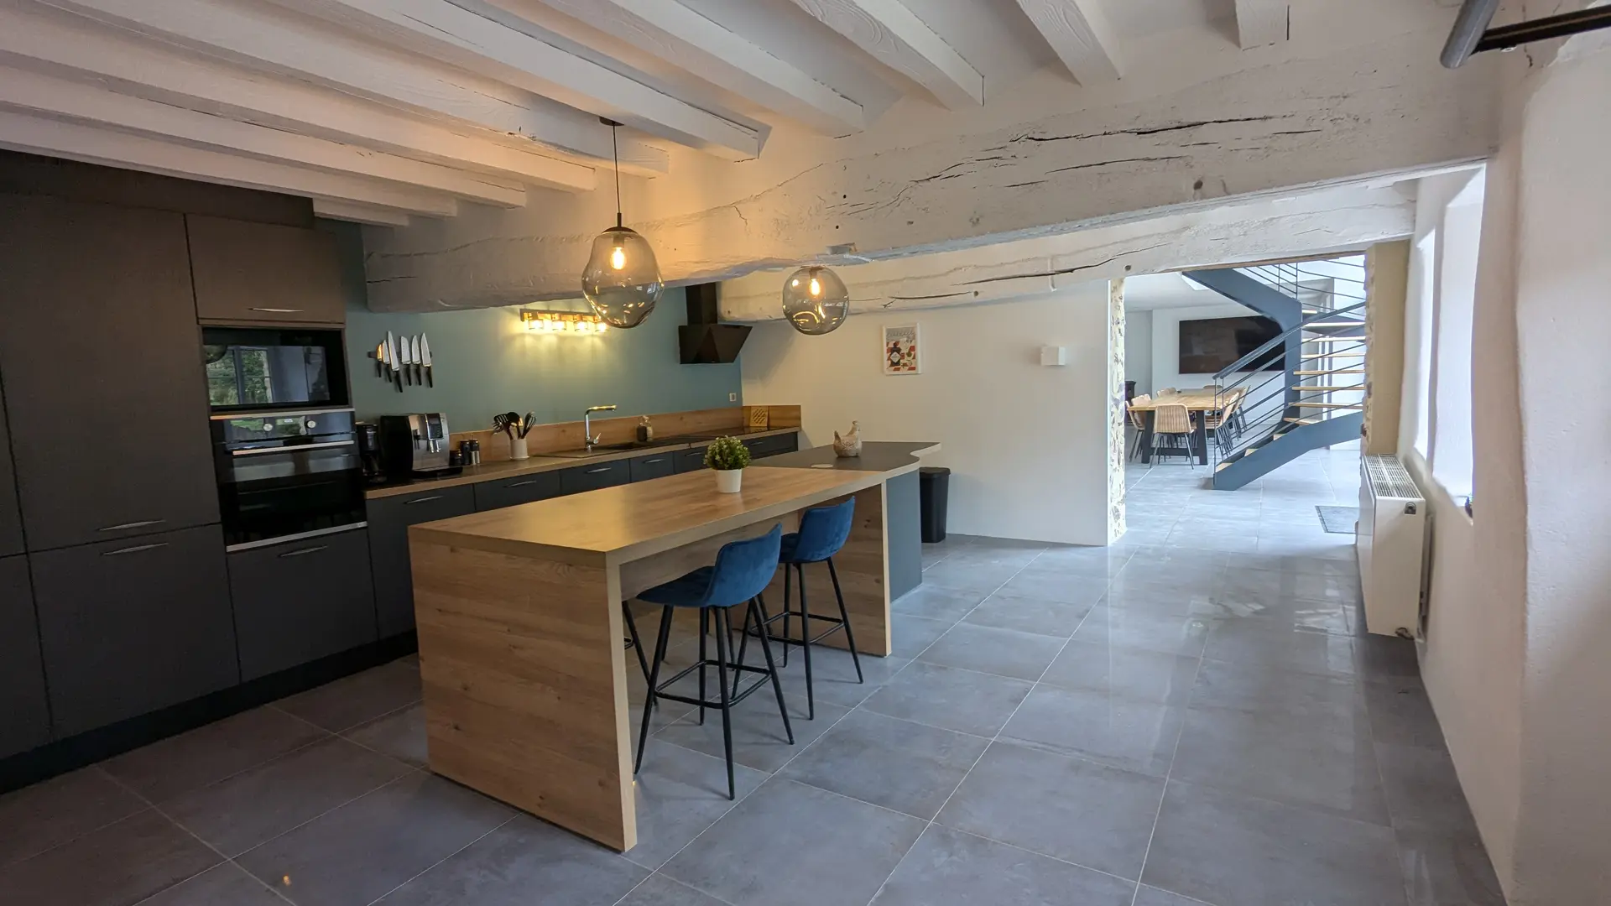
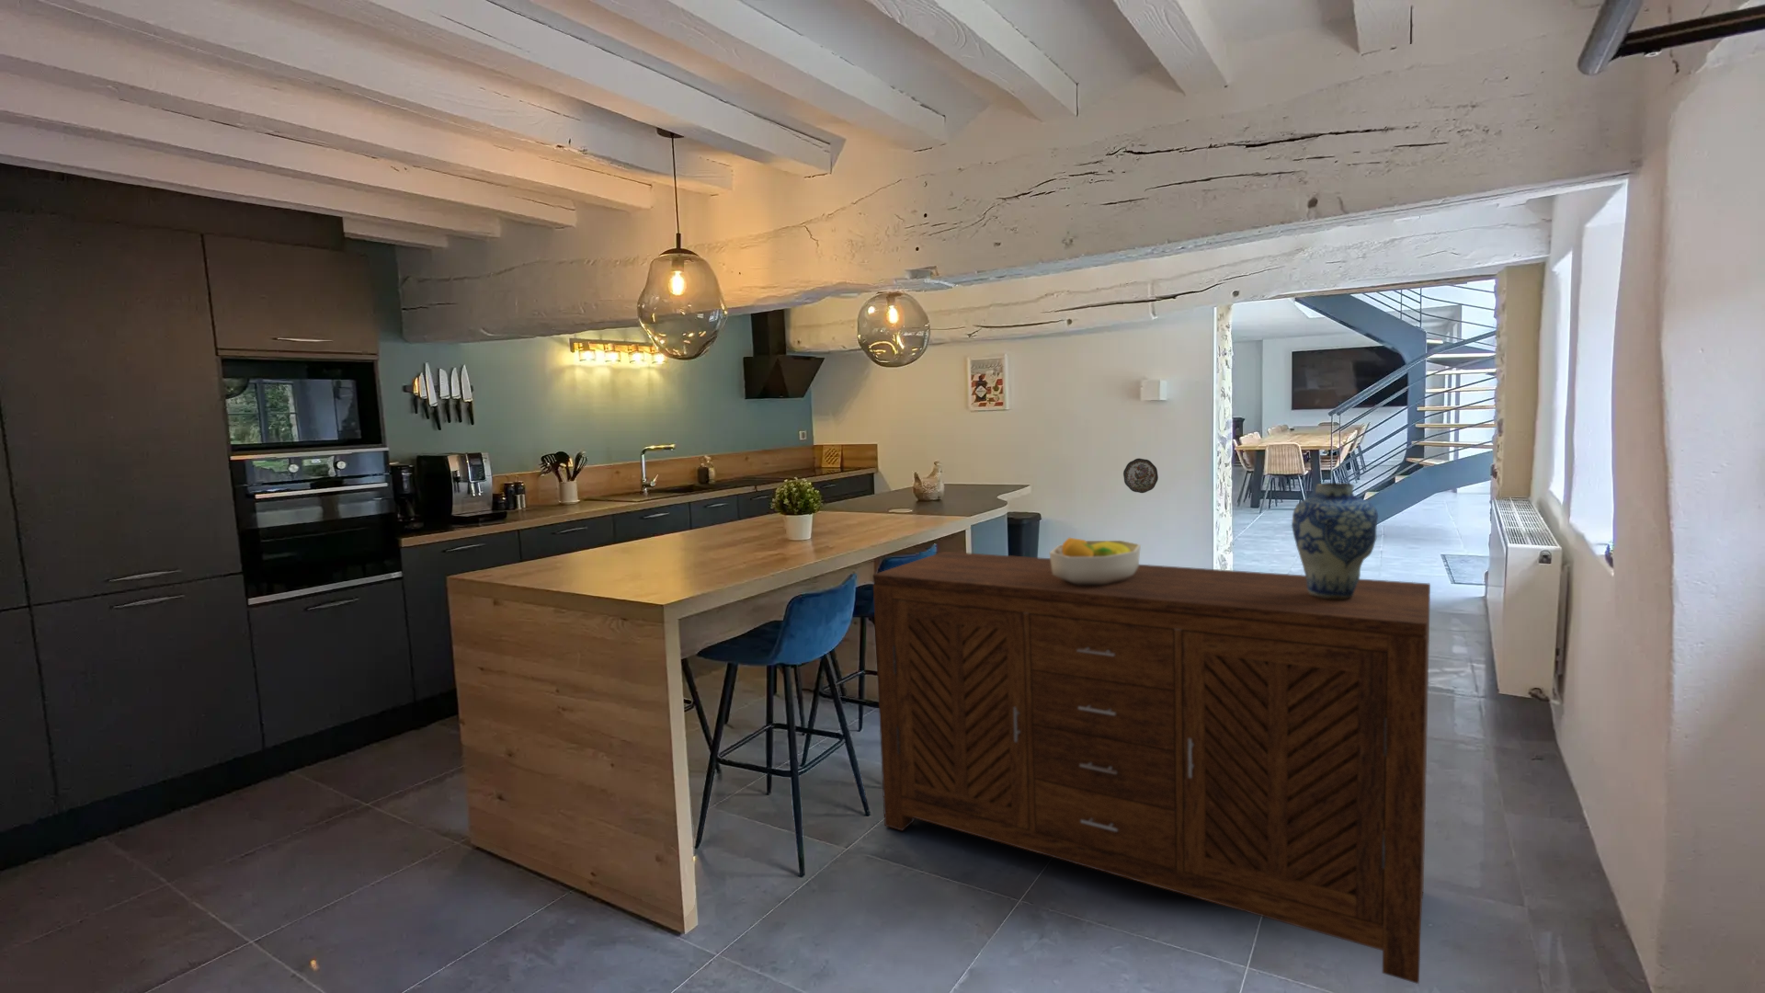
+ decorative plate (1141, 475)
+ sideboard (1125, 721)
+ vase (1333, 540)
+ fruit bowl (1096, 555)
